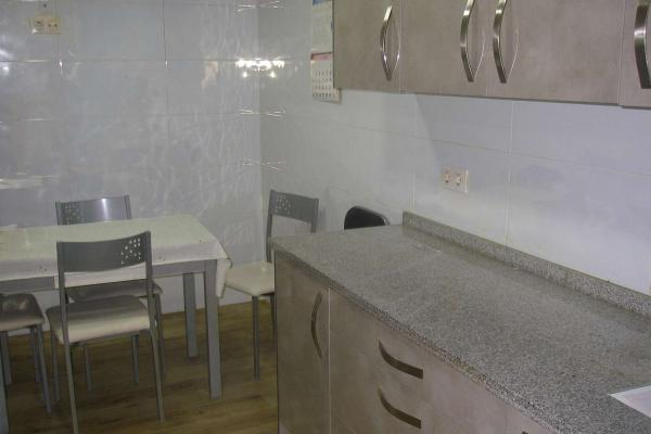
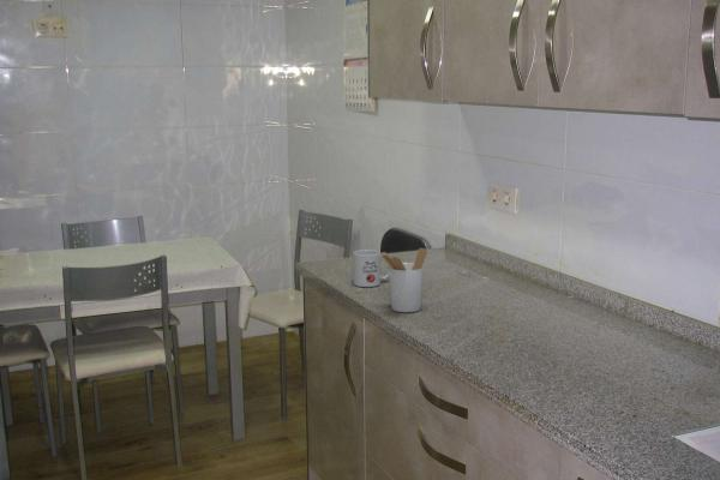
+ utensil holder (401, 278)
+ mug (372, 266)
